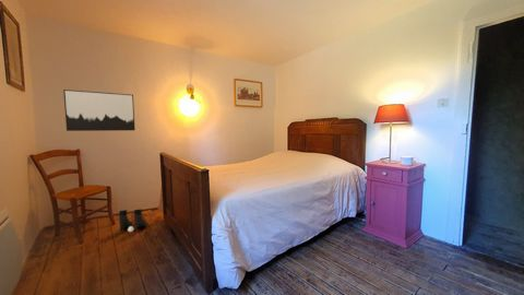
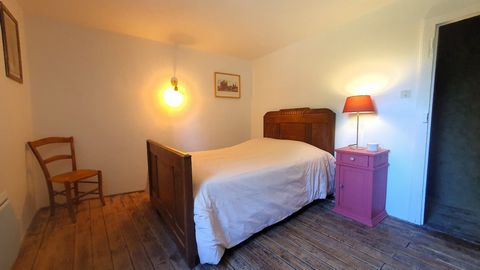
- boots (134, 217)
- wall art (102, 111)
